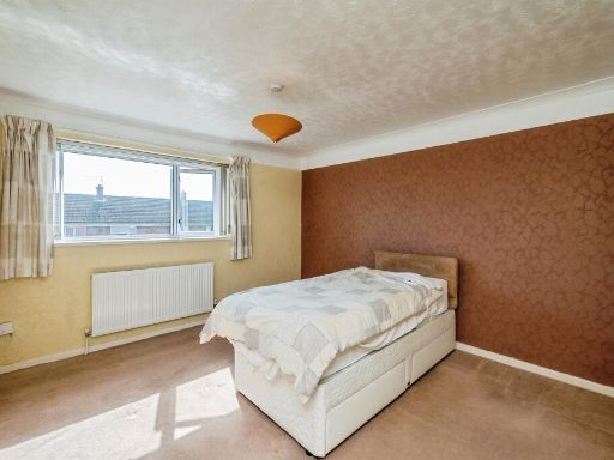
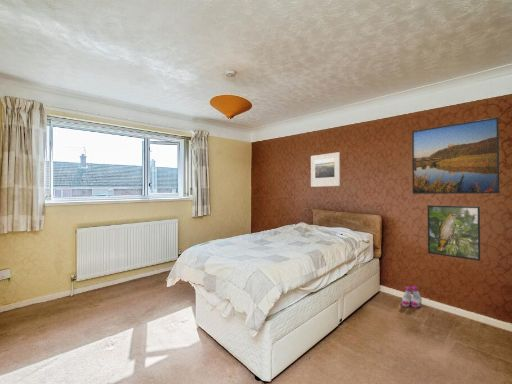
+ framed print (451, 159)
+ boots (411, 295)
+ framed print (452, 231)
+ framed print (324, 170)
